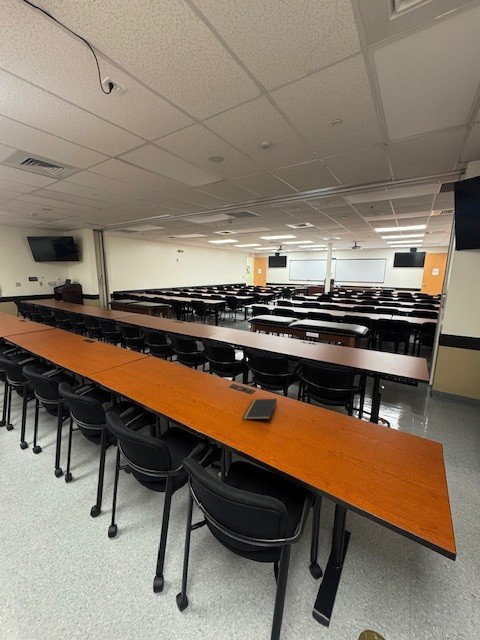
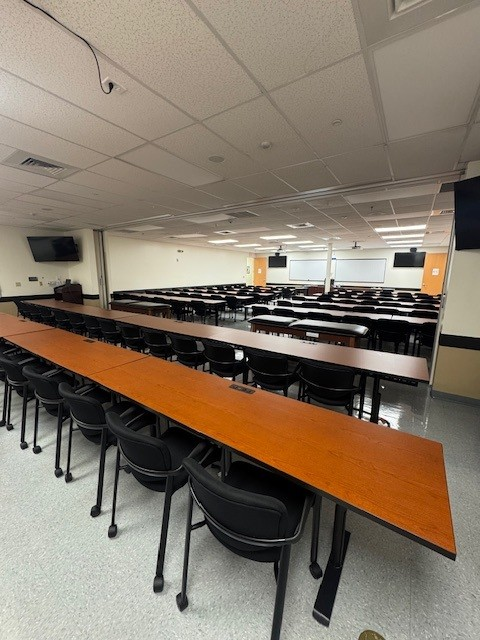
- notepad (260, 408)
